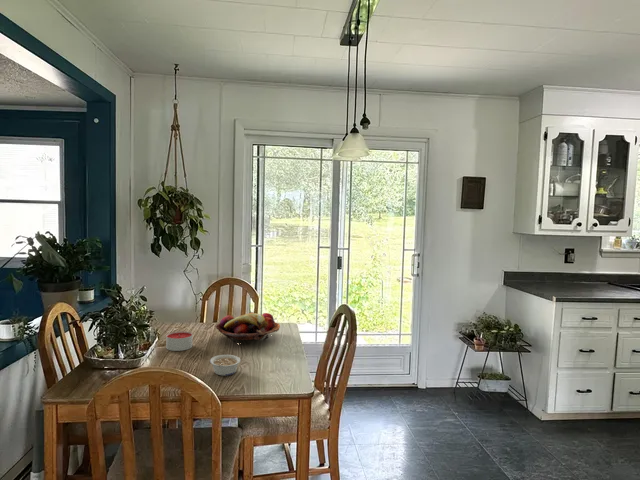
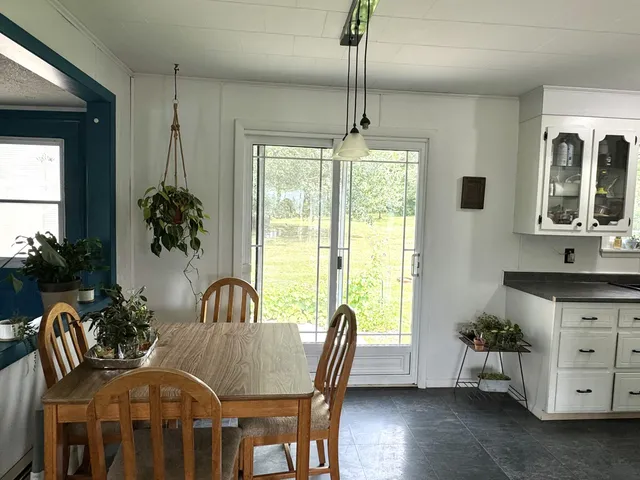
- fruit basket (249, 325)
- legume (225, 365)
- candle (179, 340)
